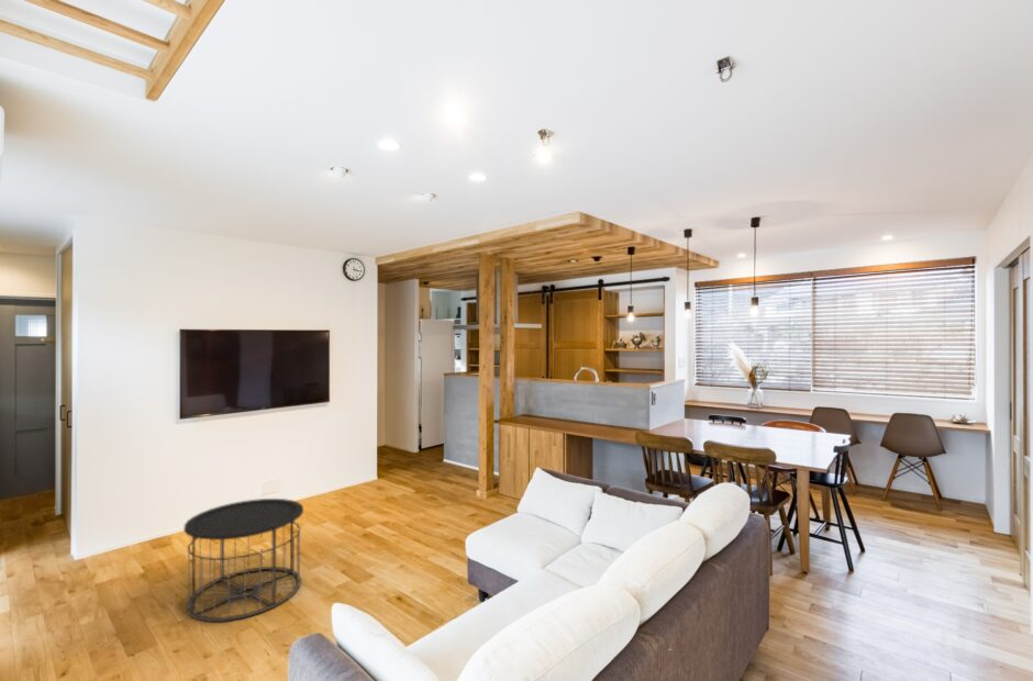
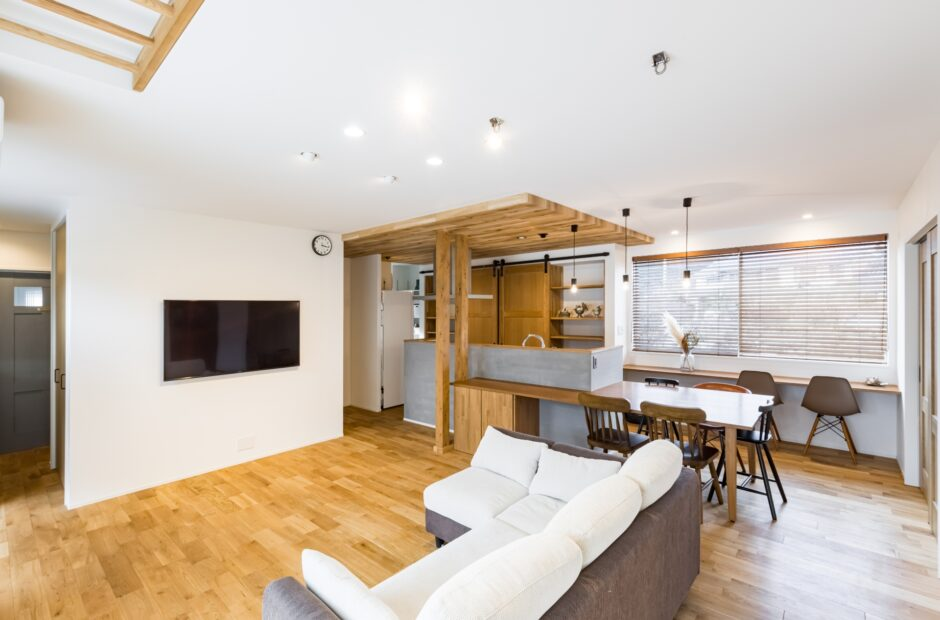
- side table (246, 555)
